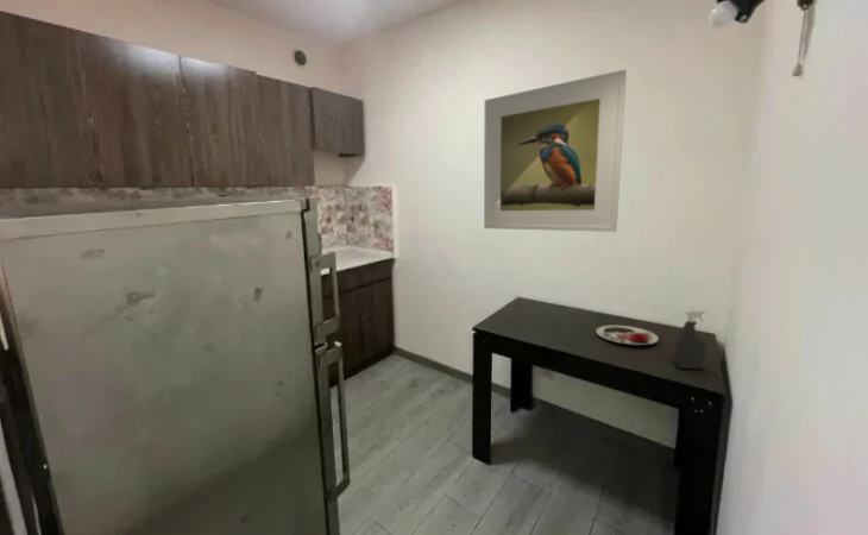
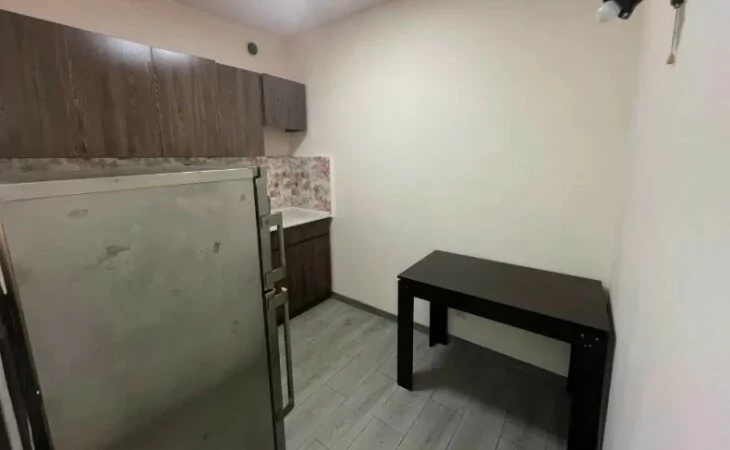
- spray bottle (691, 339)
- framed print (545, 159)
- plate (625, 333)
